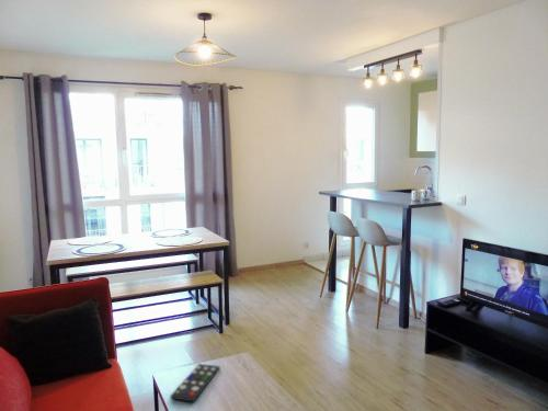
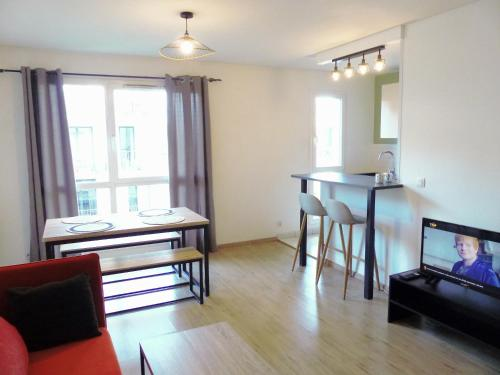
- remote control (196, 380)
